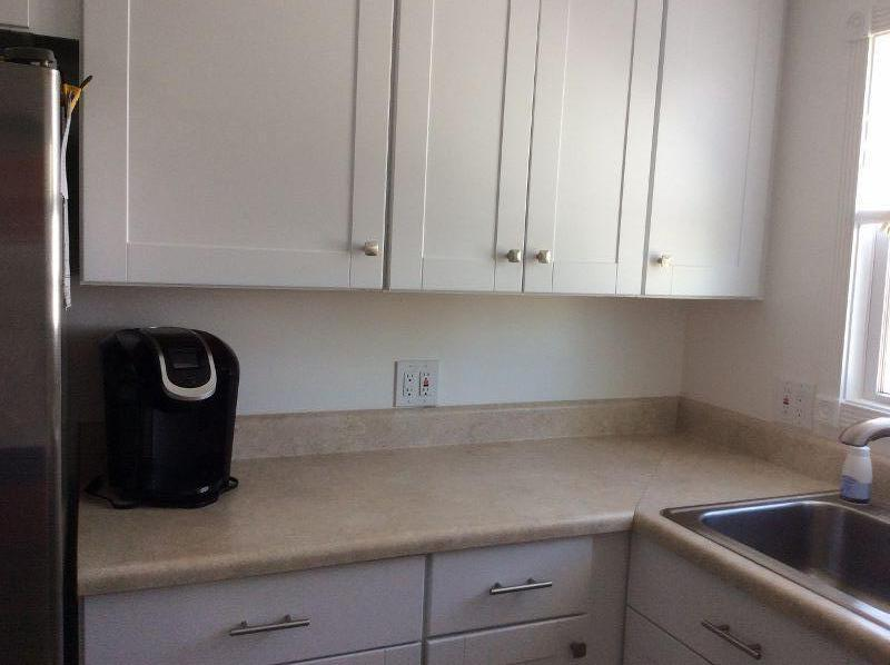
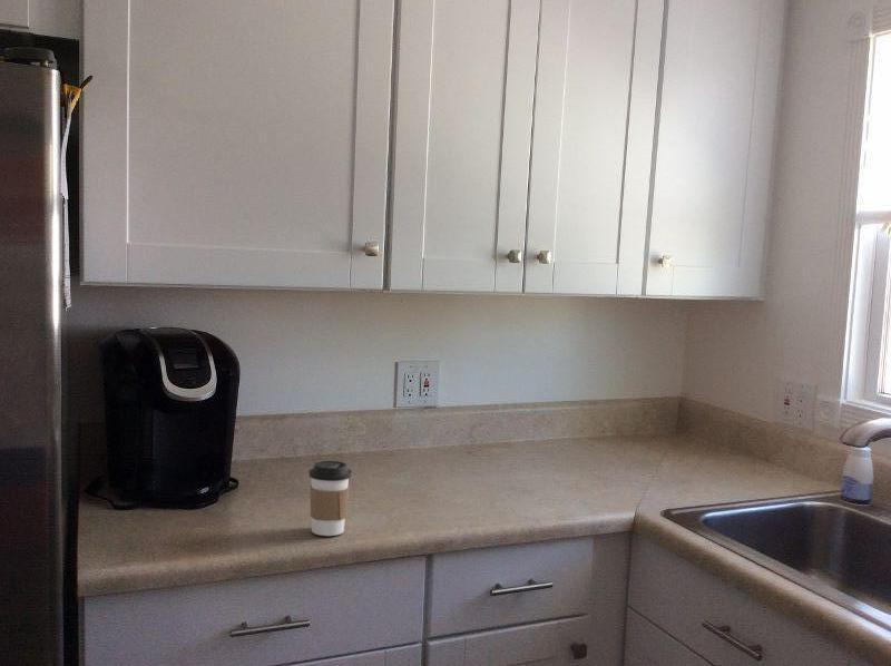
+ coffee cup (329, 497)
